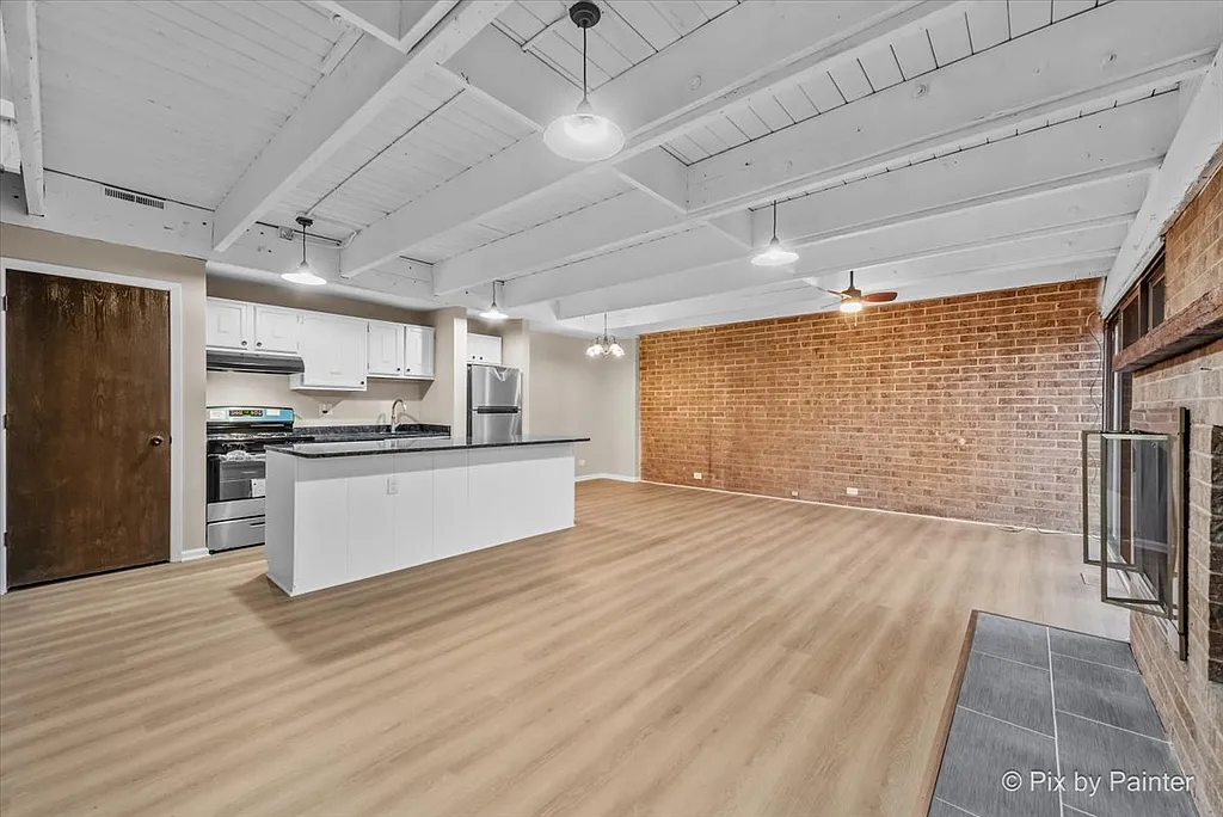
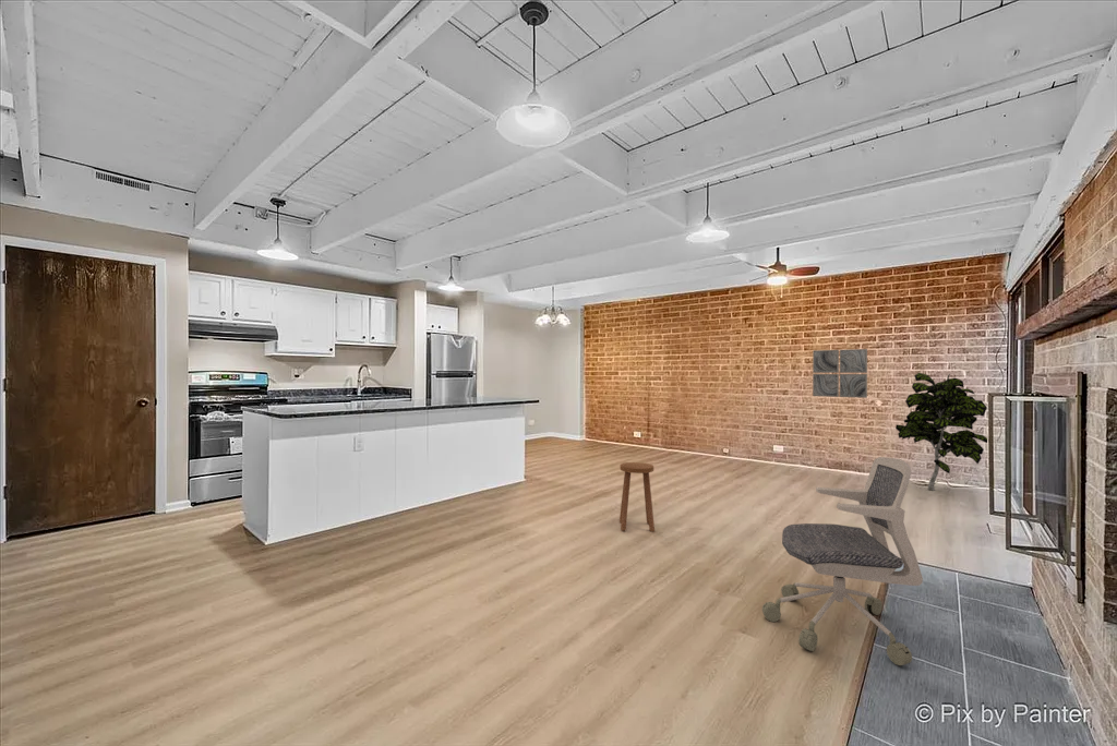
+ wall art (838, 372)
+ stool (628, 494)
+ indoor plant (939, 431)
+ office chair (838, 542)
